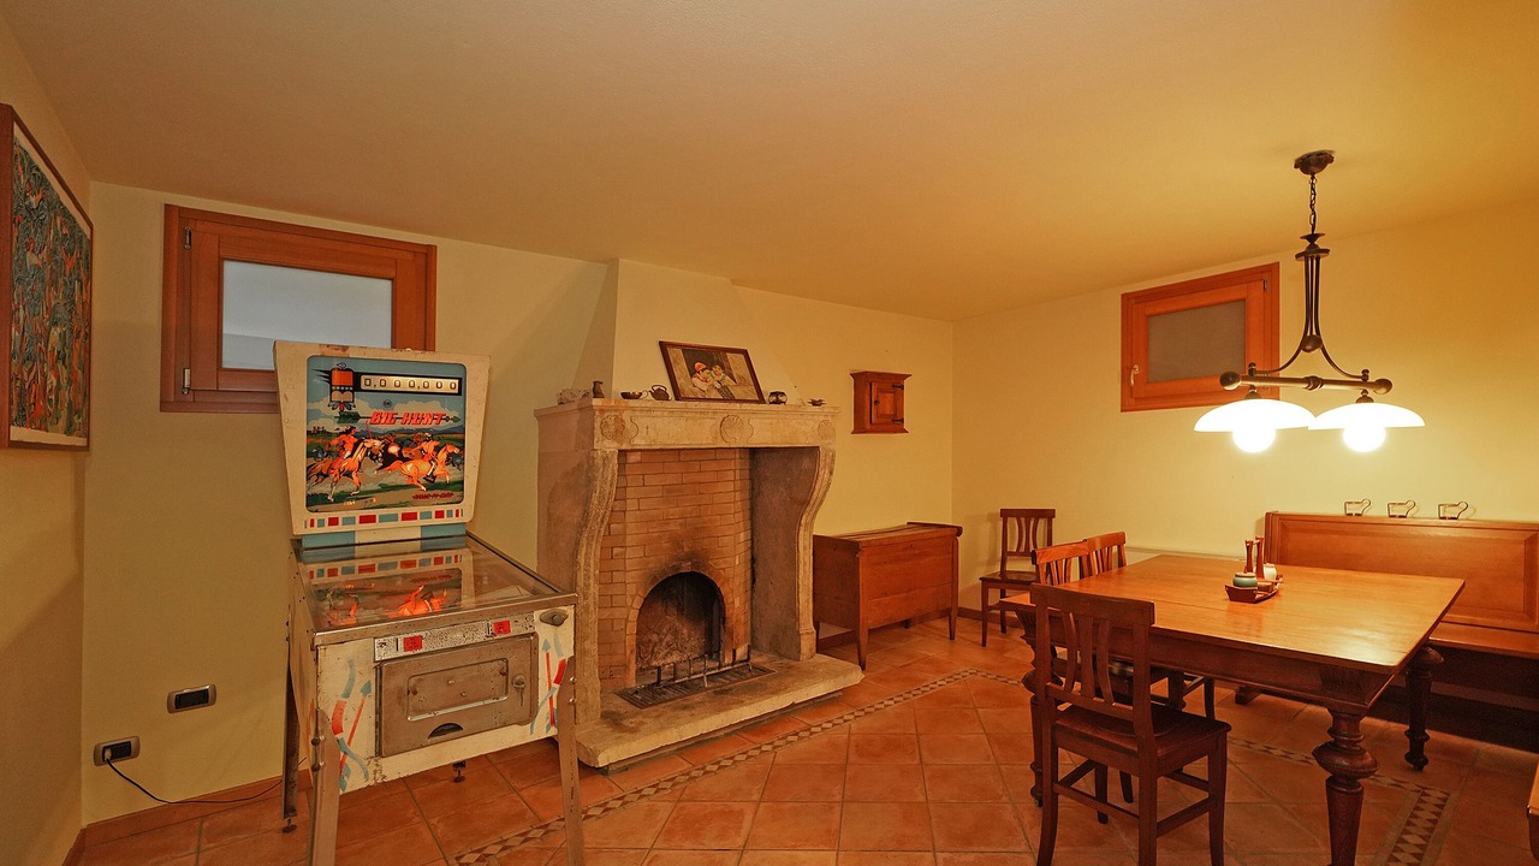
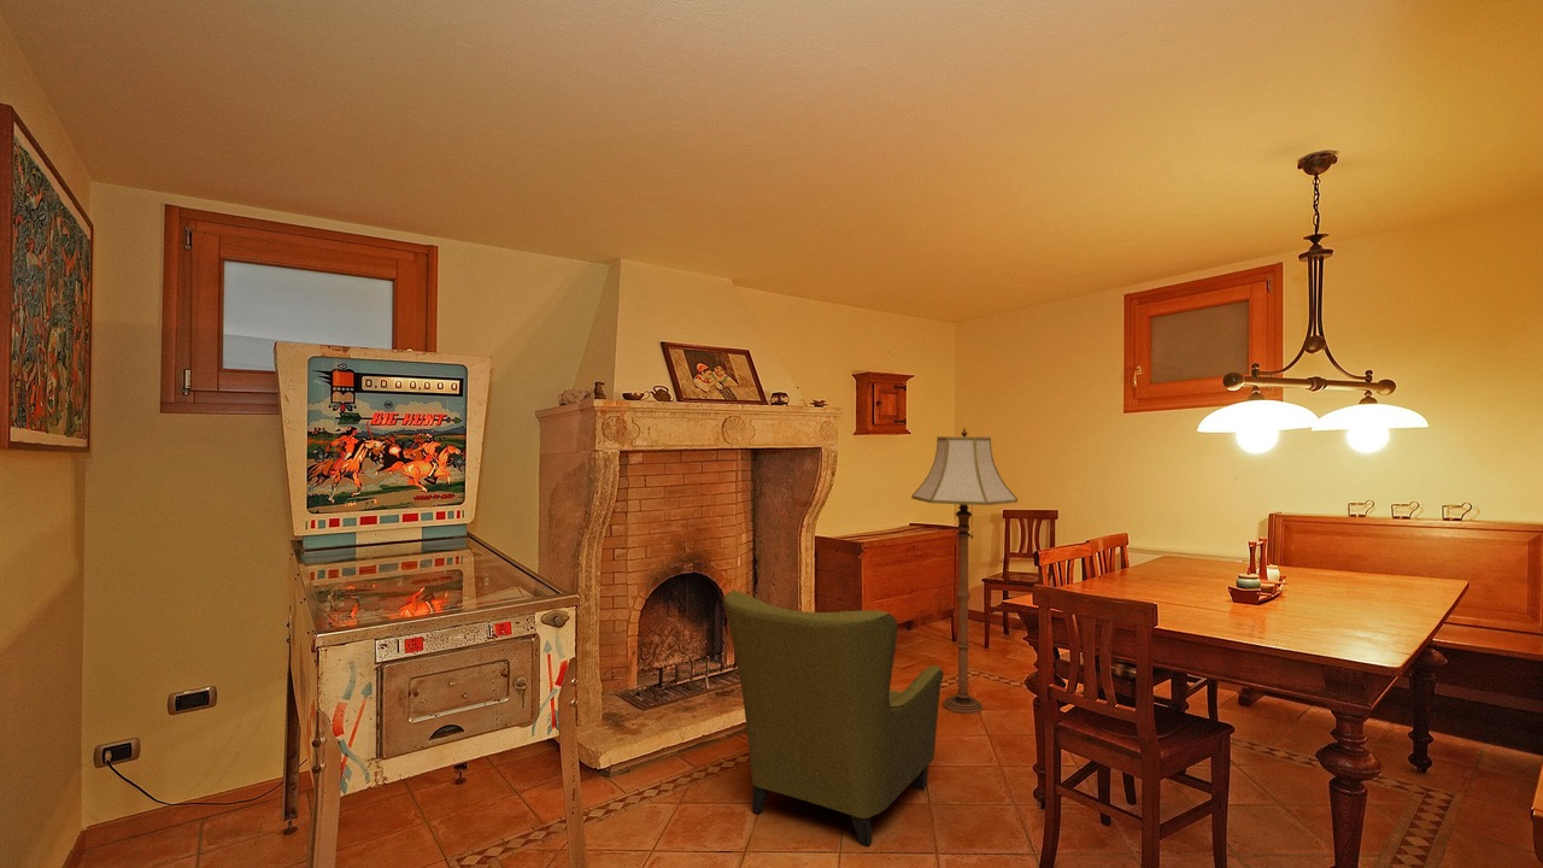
+ armchair (831, 697)
+ floor lamp (962, 567)
